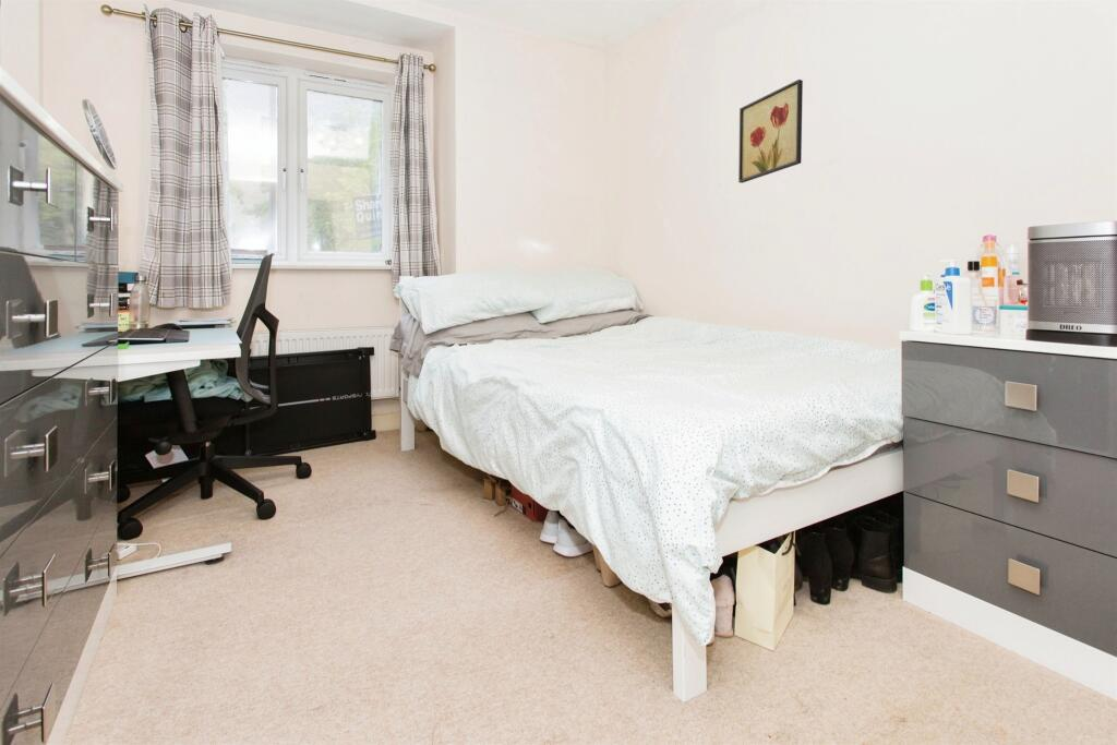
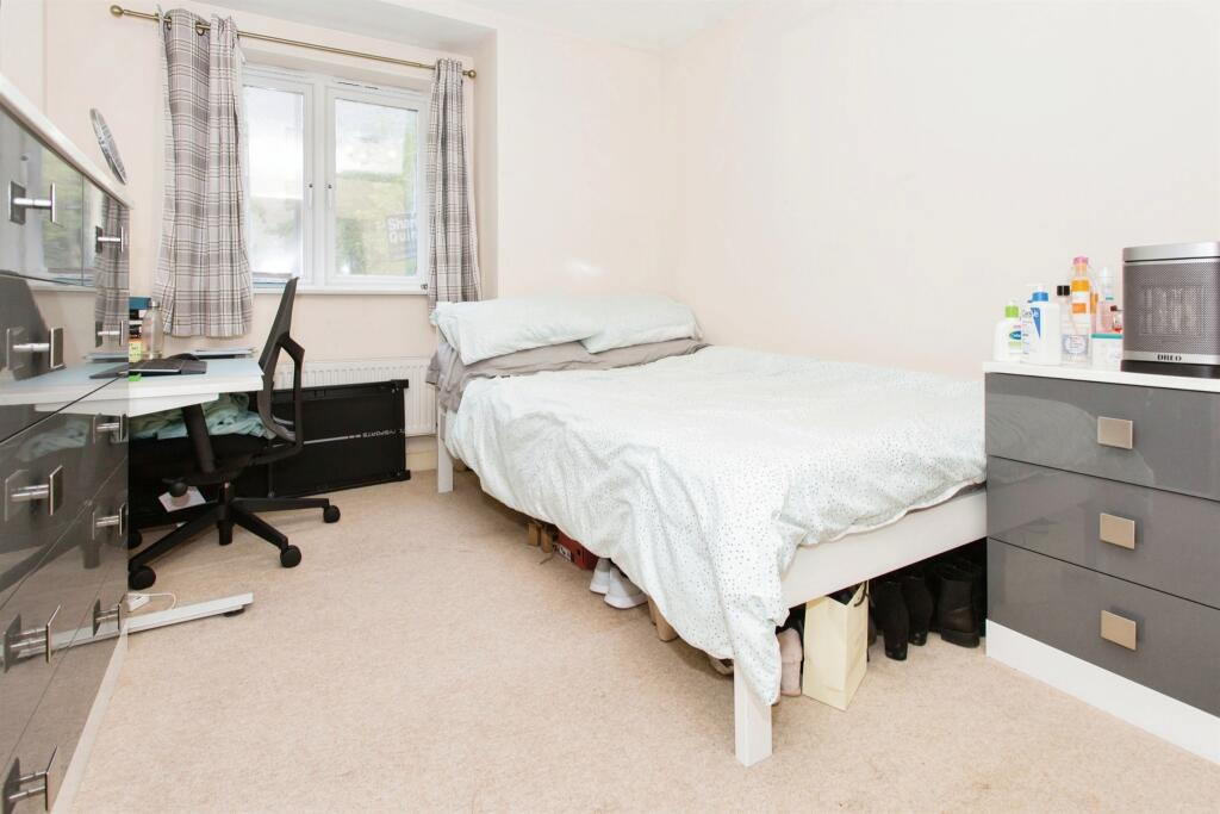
- wall art (769, 134)
